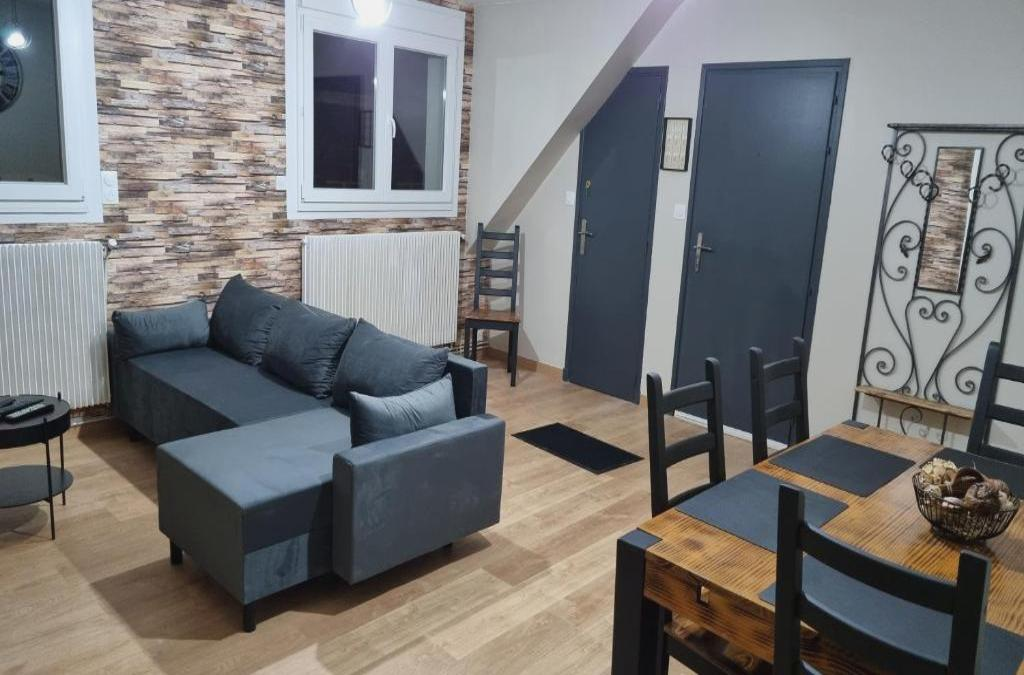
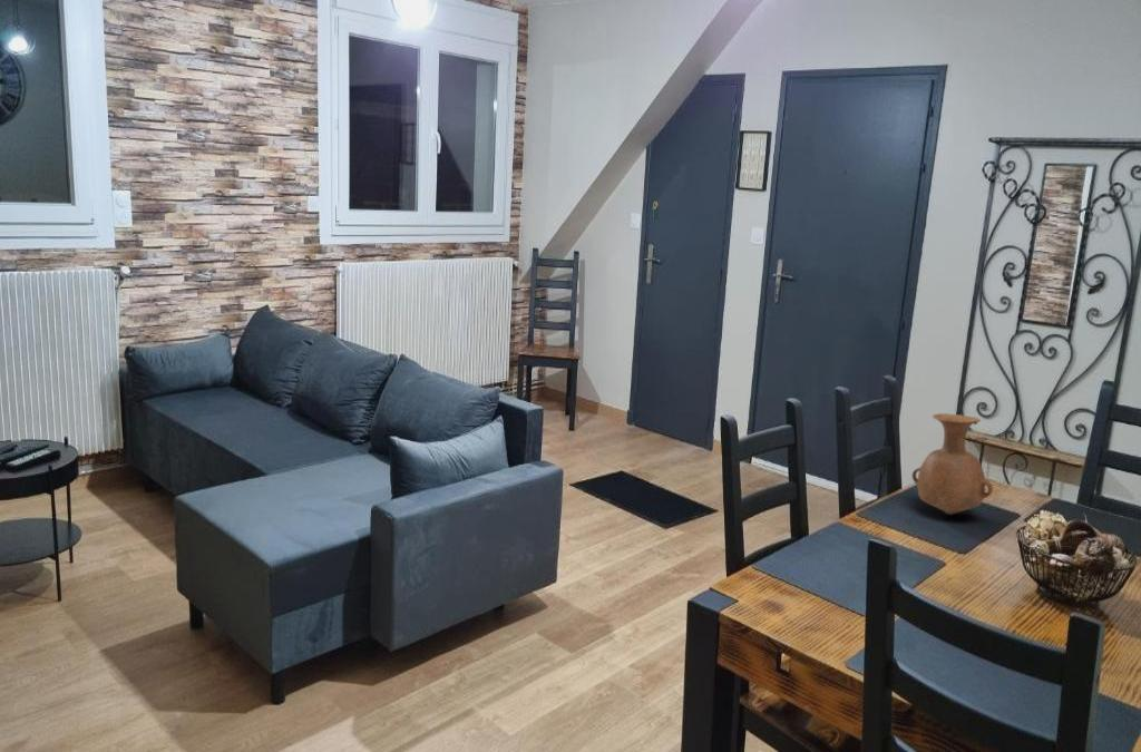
+ vase (953, 465)
